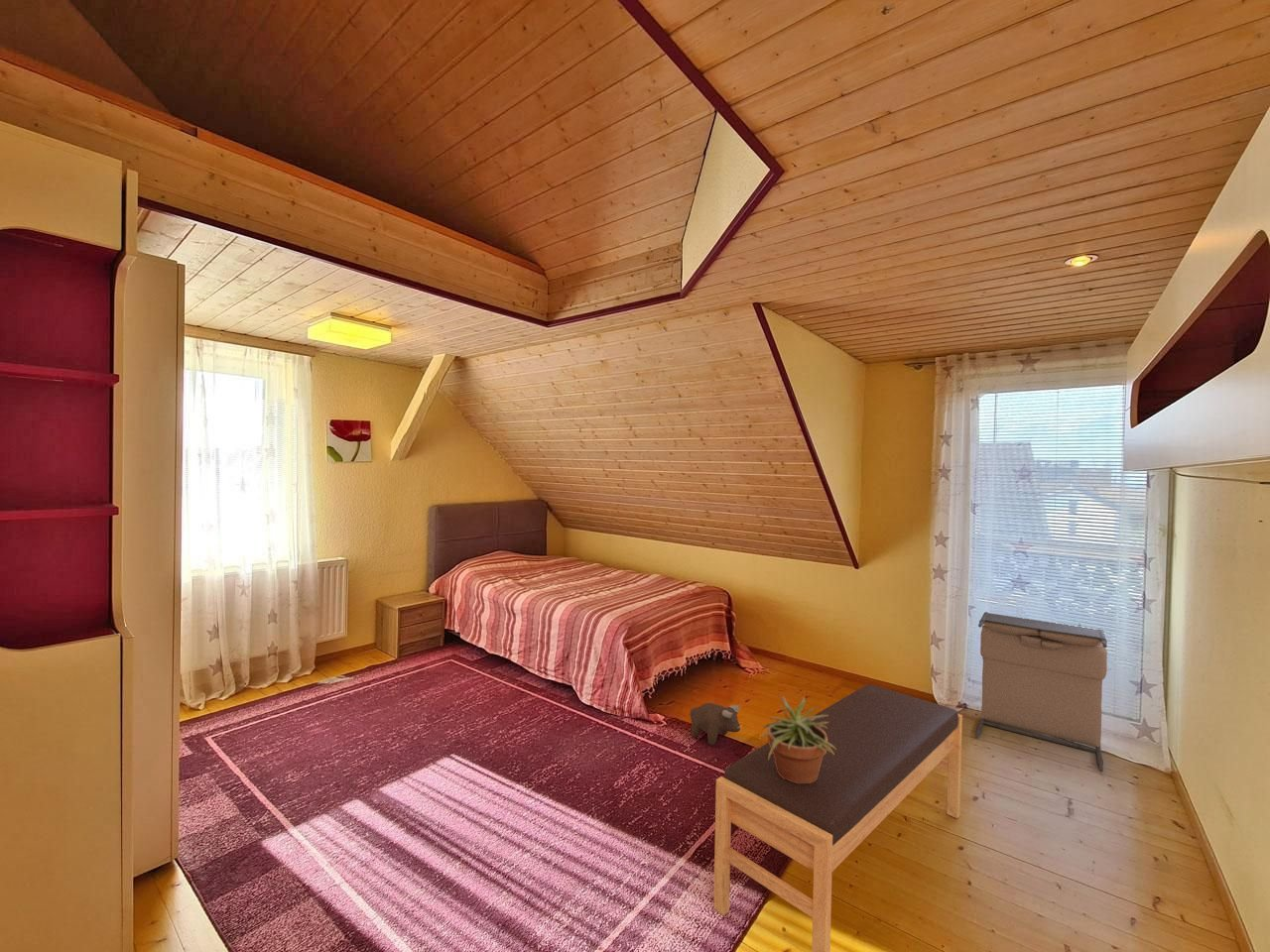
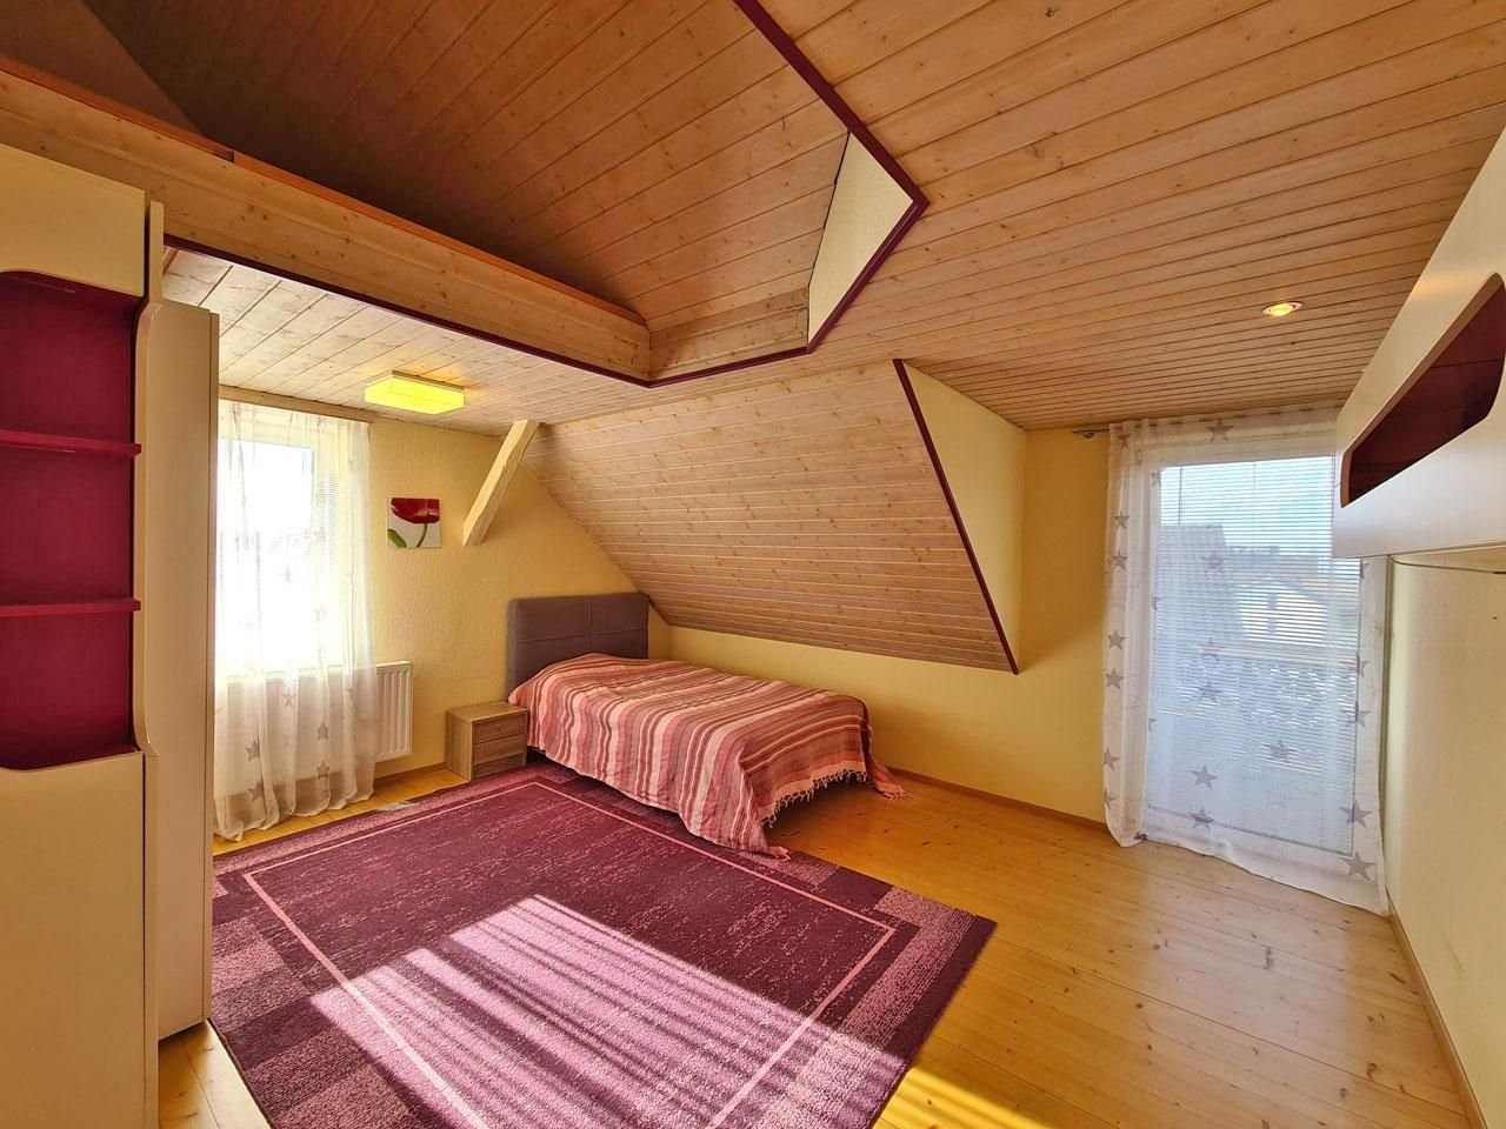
- bench (852, 795)
- potted plant (795, 735)
- plush toy (714, 721)
- laundry hamper (1038, 684)
